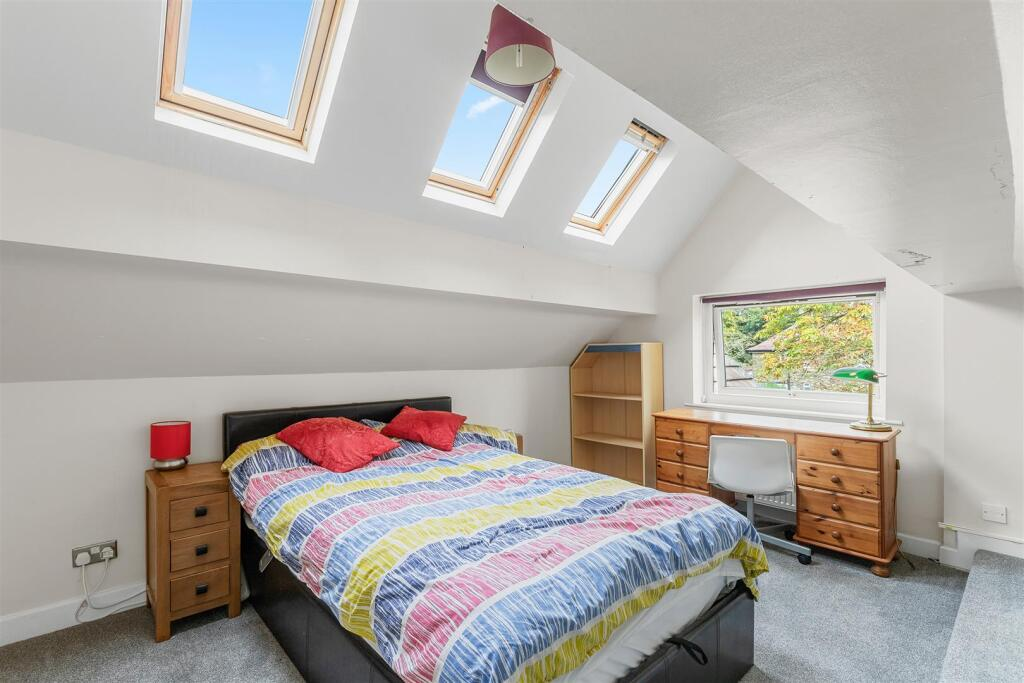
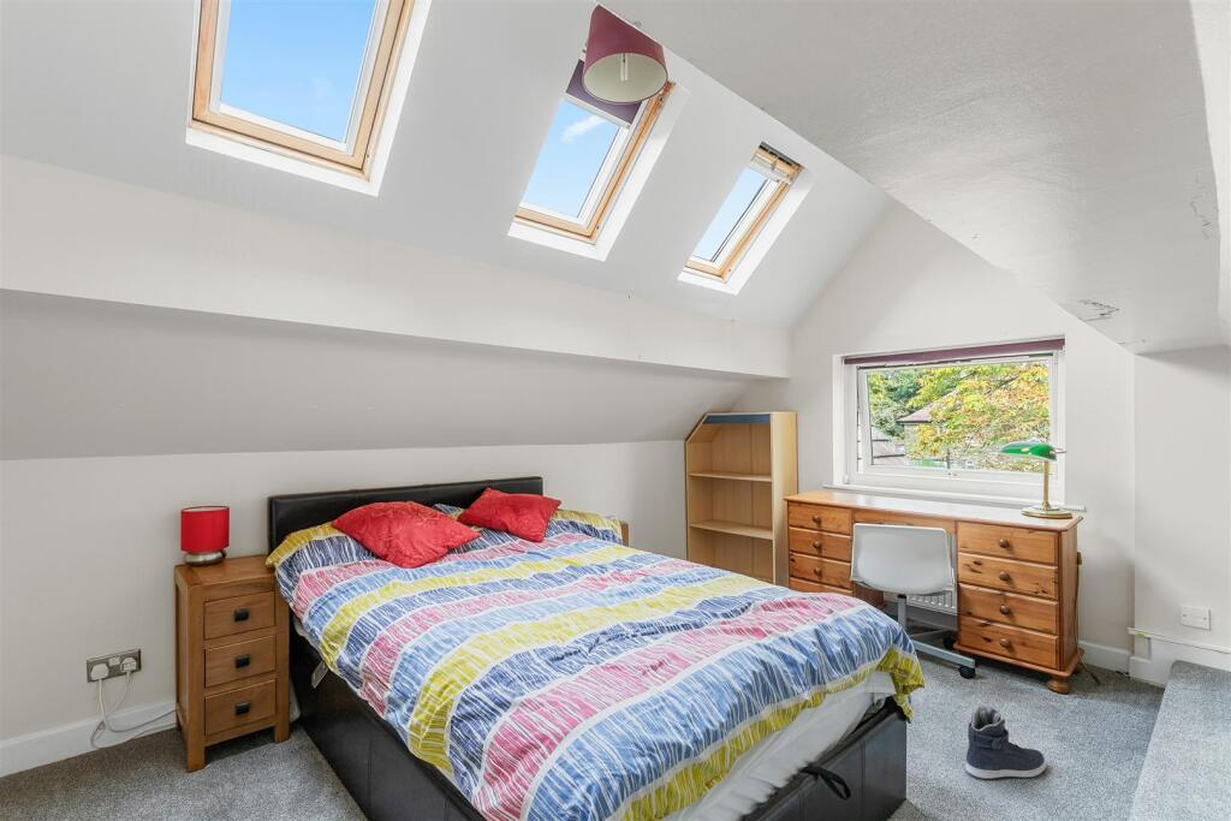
+ sneaker (1005, 738)
